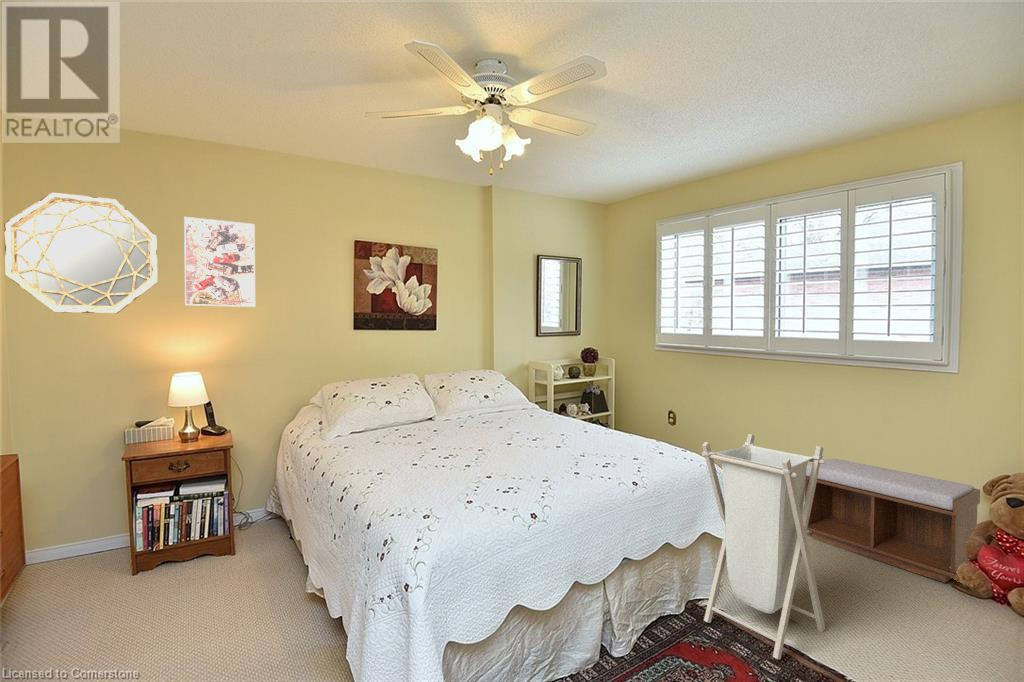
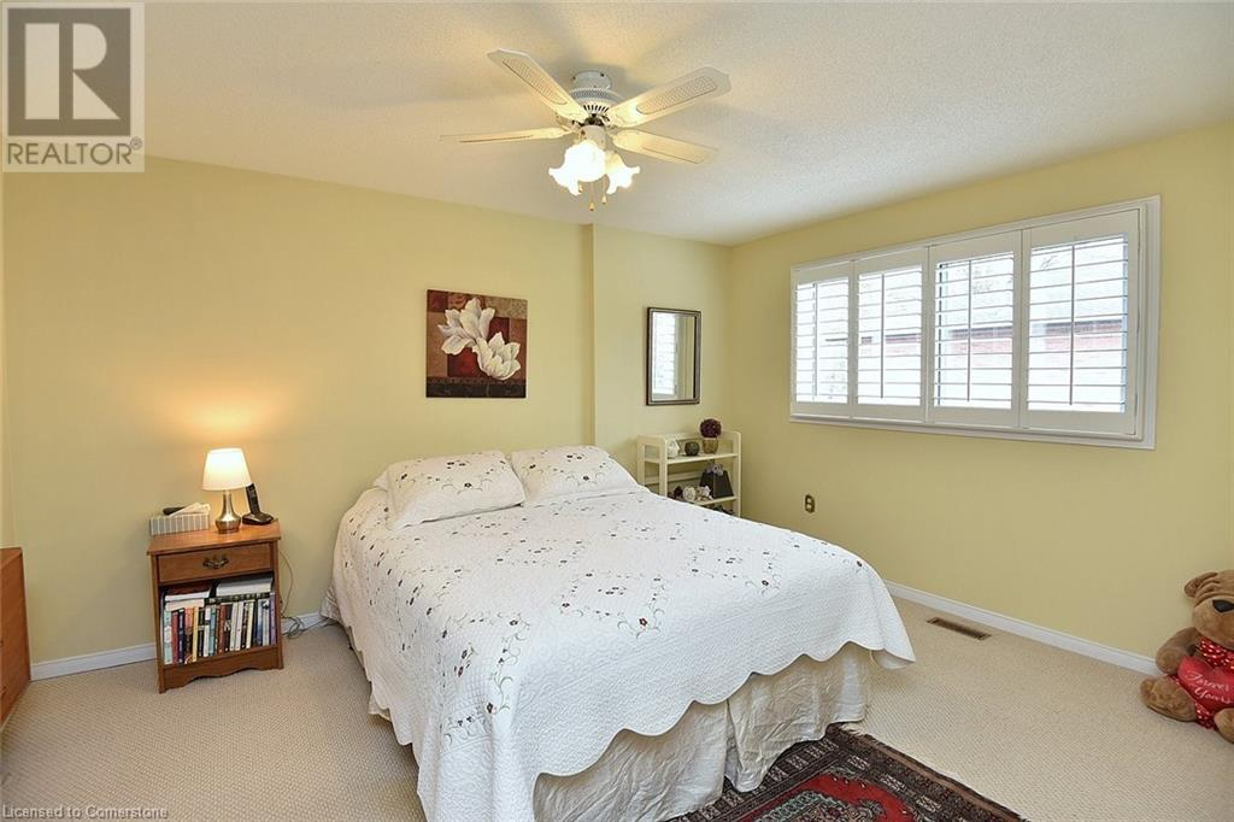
- home mirror (86, 254)
- laundry hamper (762, 535)
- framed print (220, 263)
- bench (883, 512)
